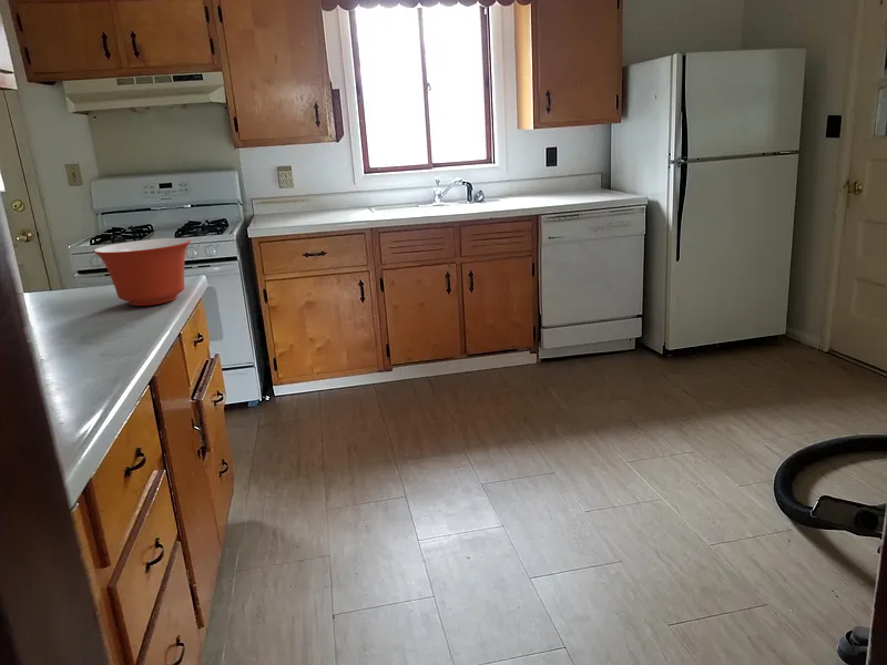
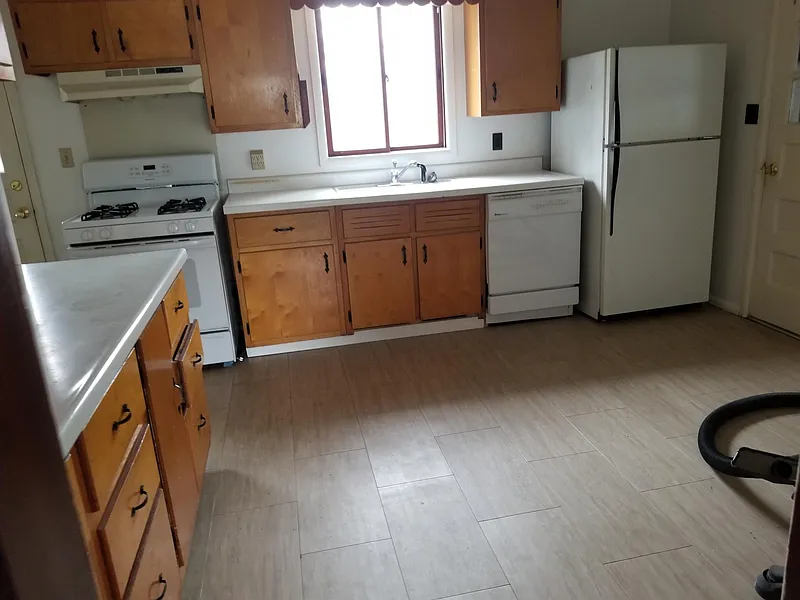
- mixing bowl (147, 273)
